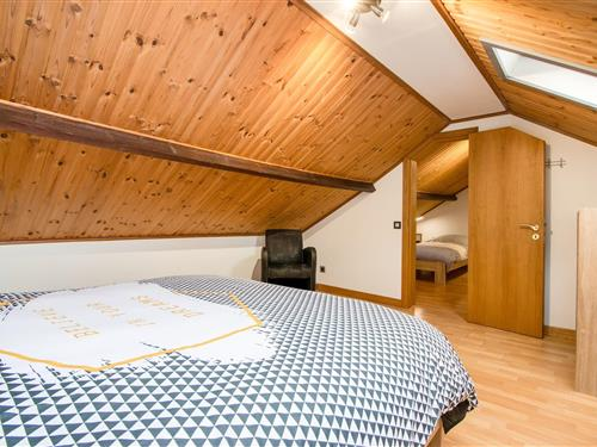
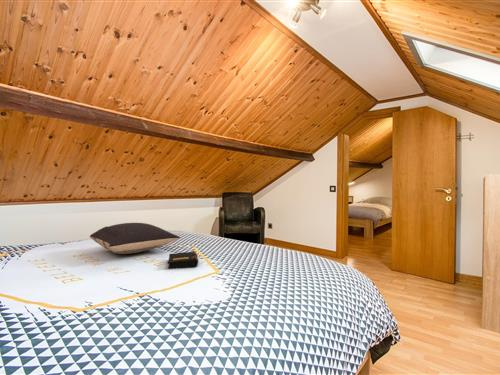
+ book (183, 258)
+ pillow (134, 237)
